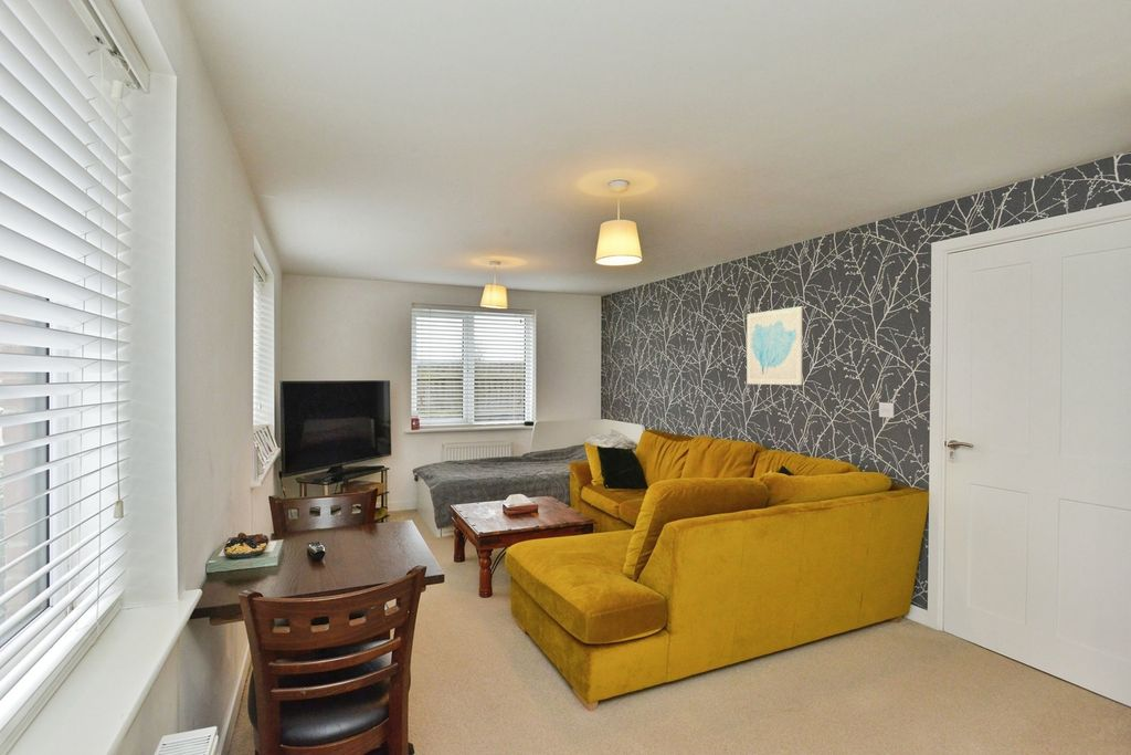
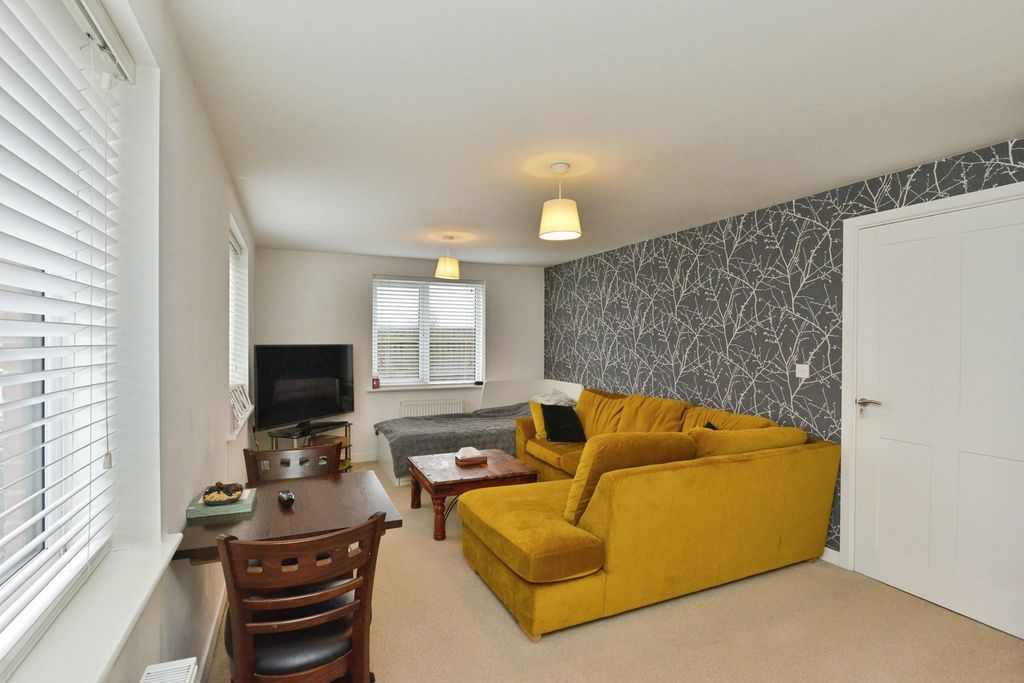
- wall art (772, 347)
